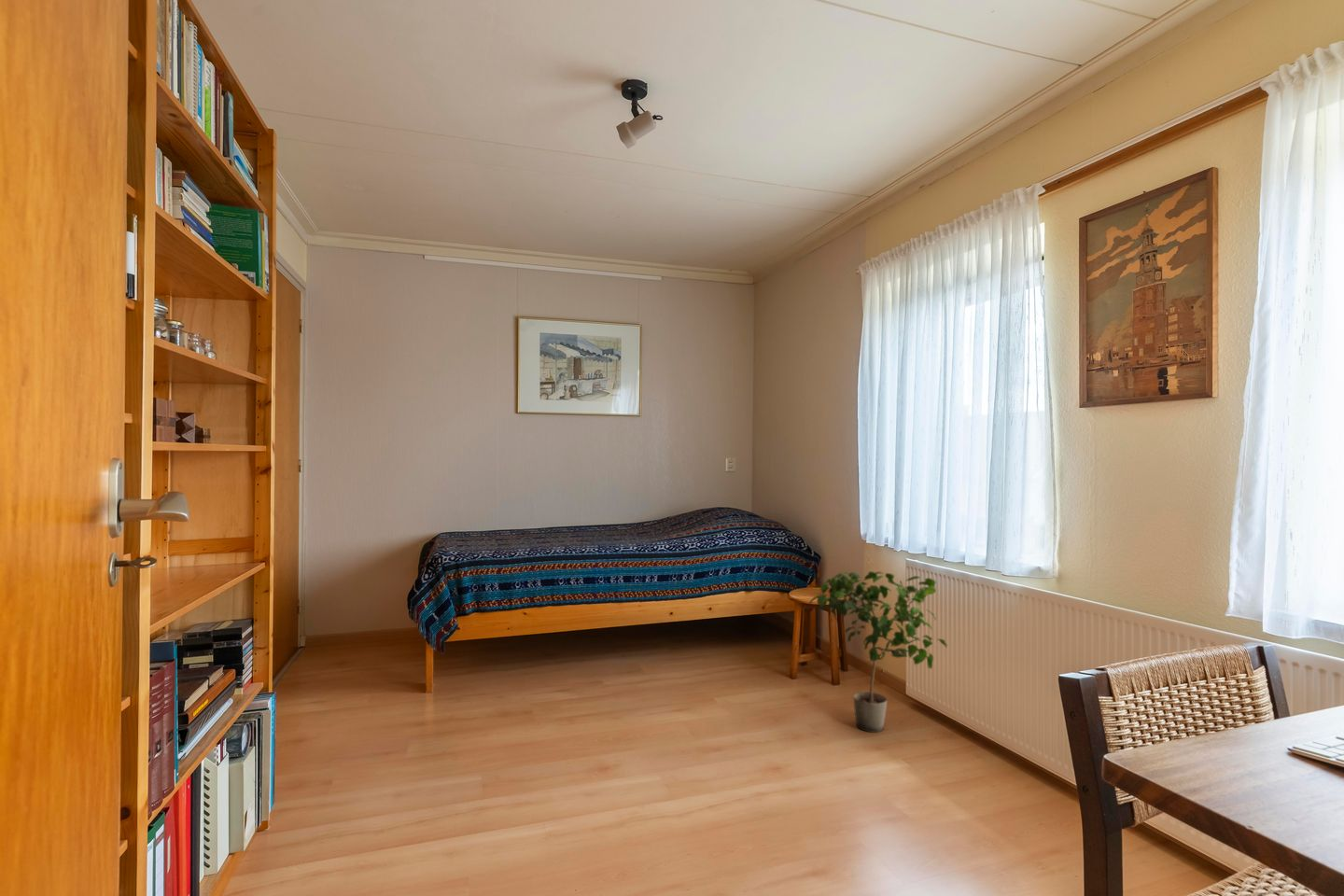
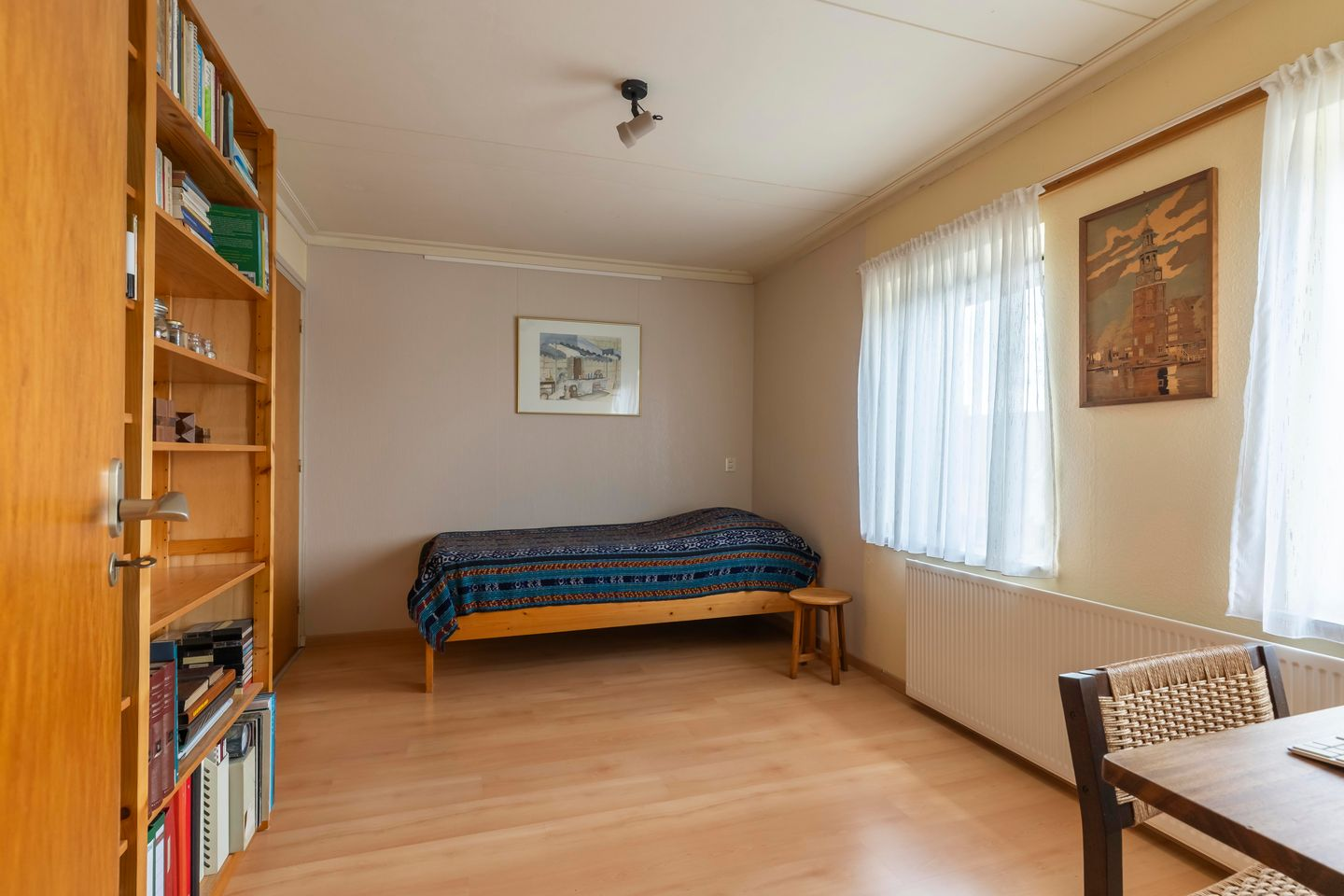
- potted plant (867, 645)
